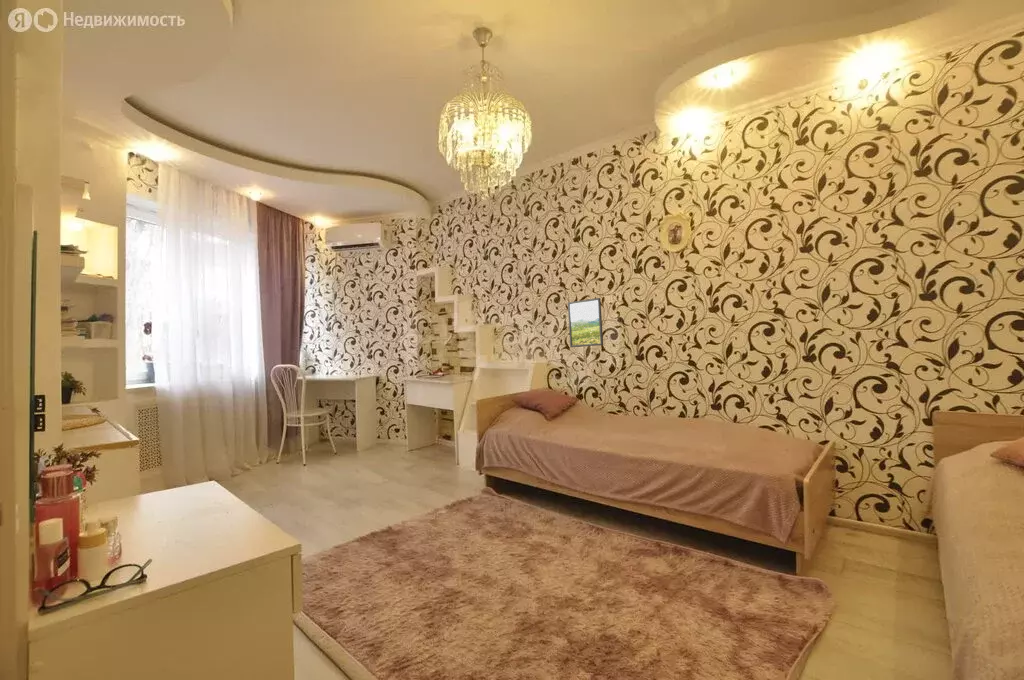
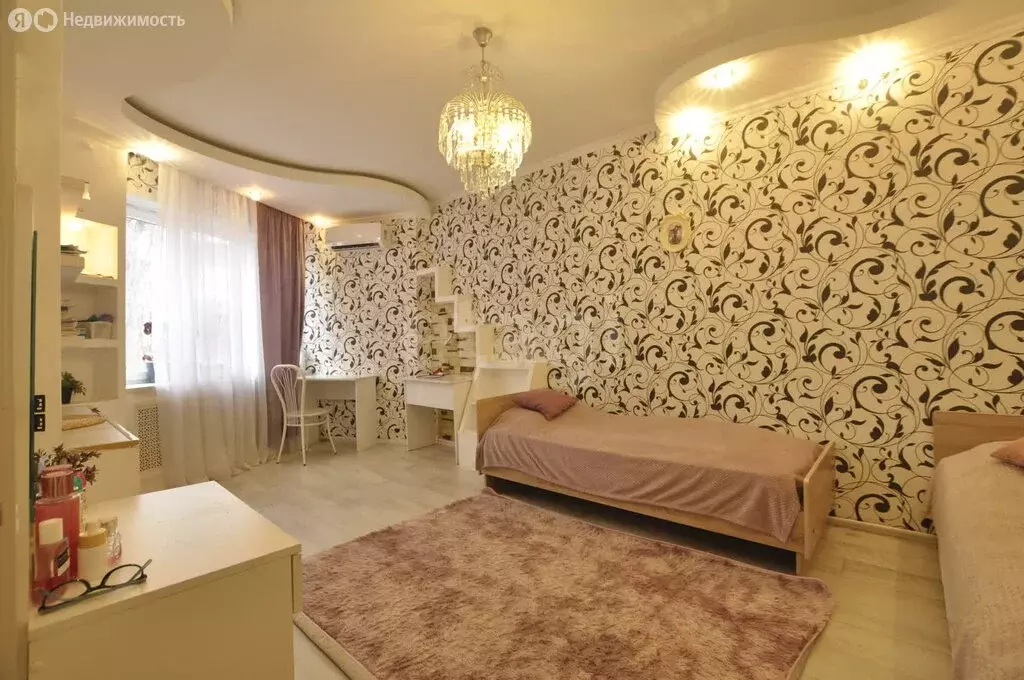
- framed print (585, 323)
